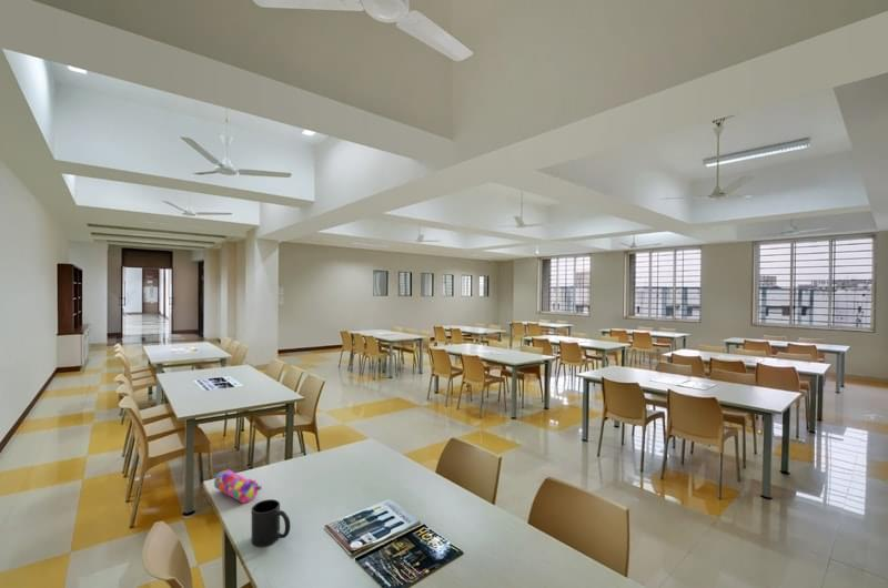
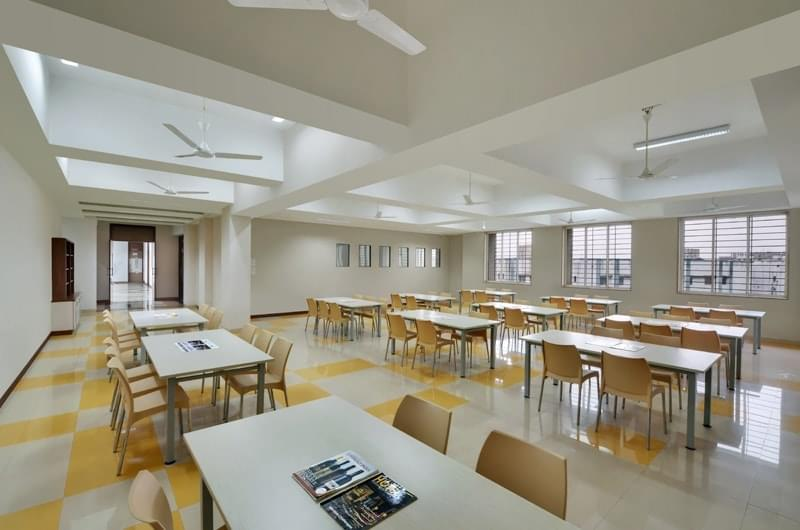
- mug (270, 523)
- pencil case (236, 485)
